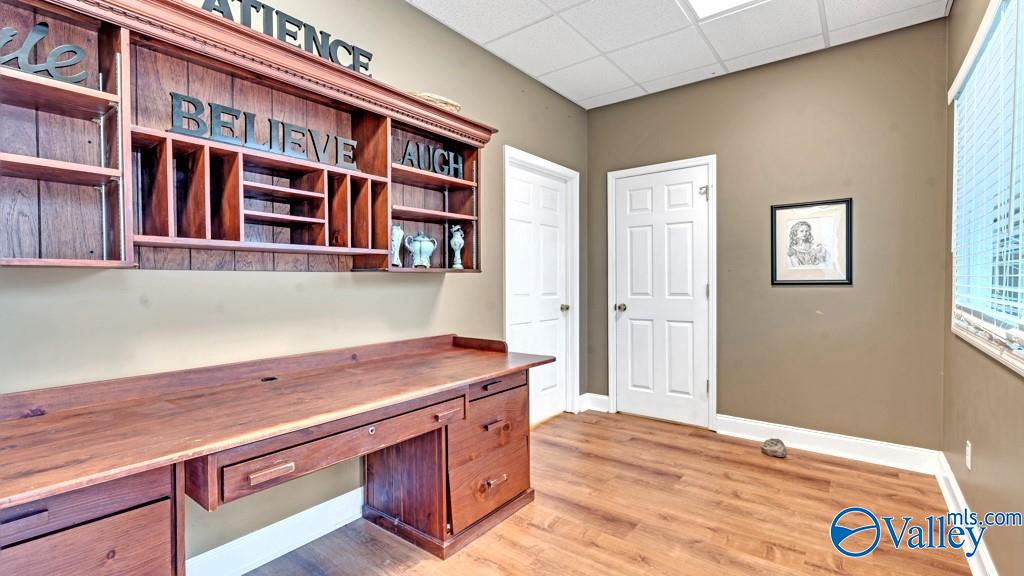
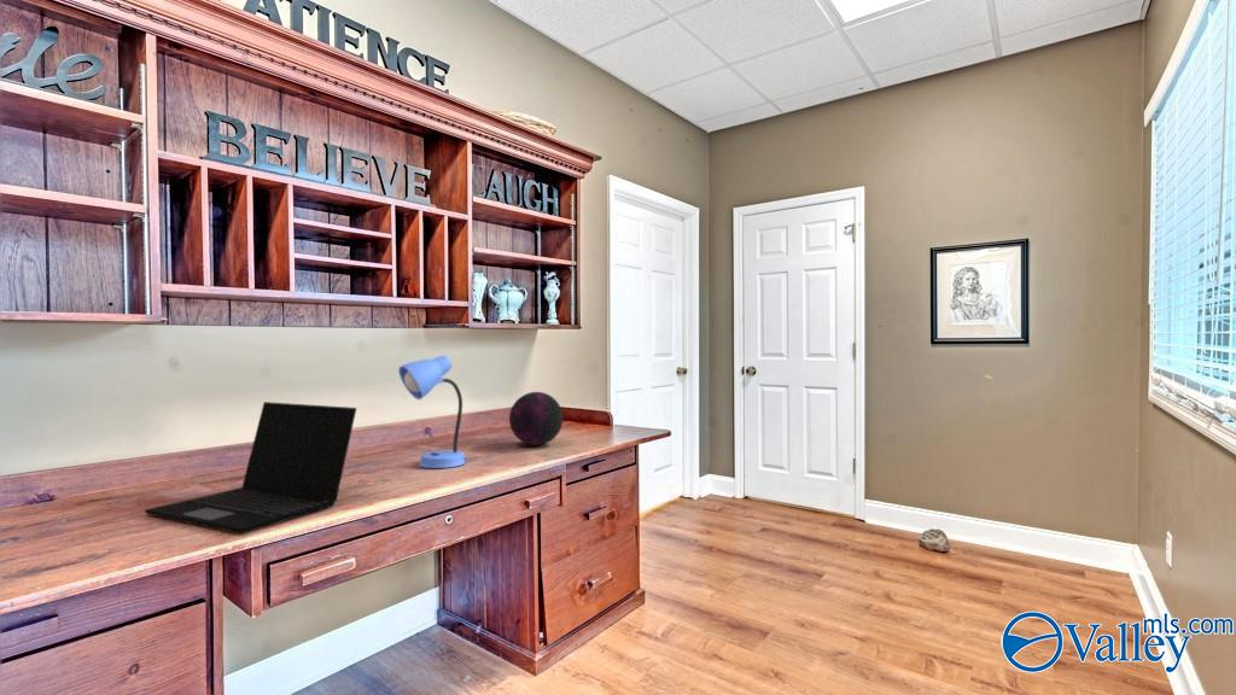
+ decorative orb (536, 417)
+ laptop (255, 459)
+ desk lamp (422, 397)
